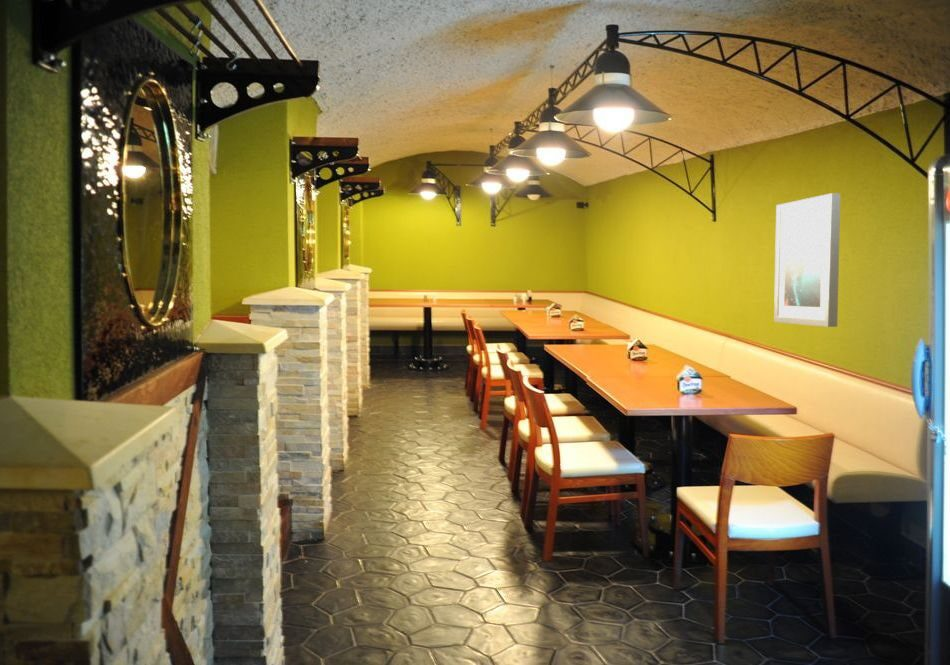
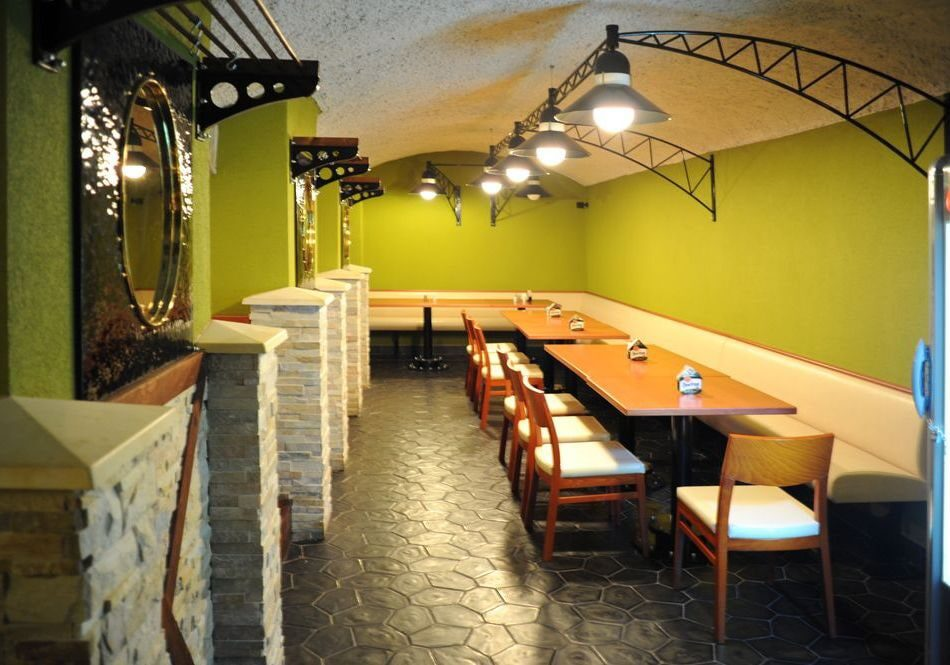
- wall art (804, 262)
